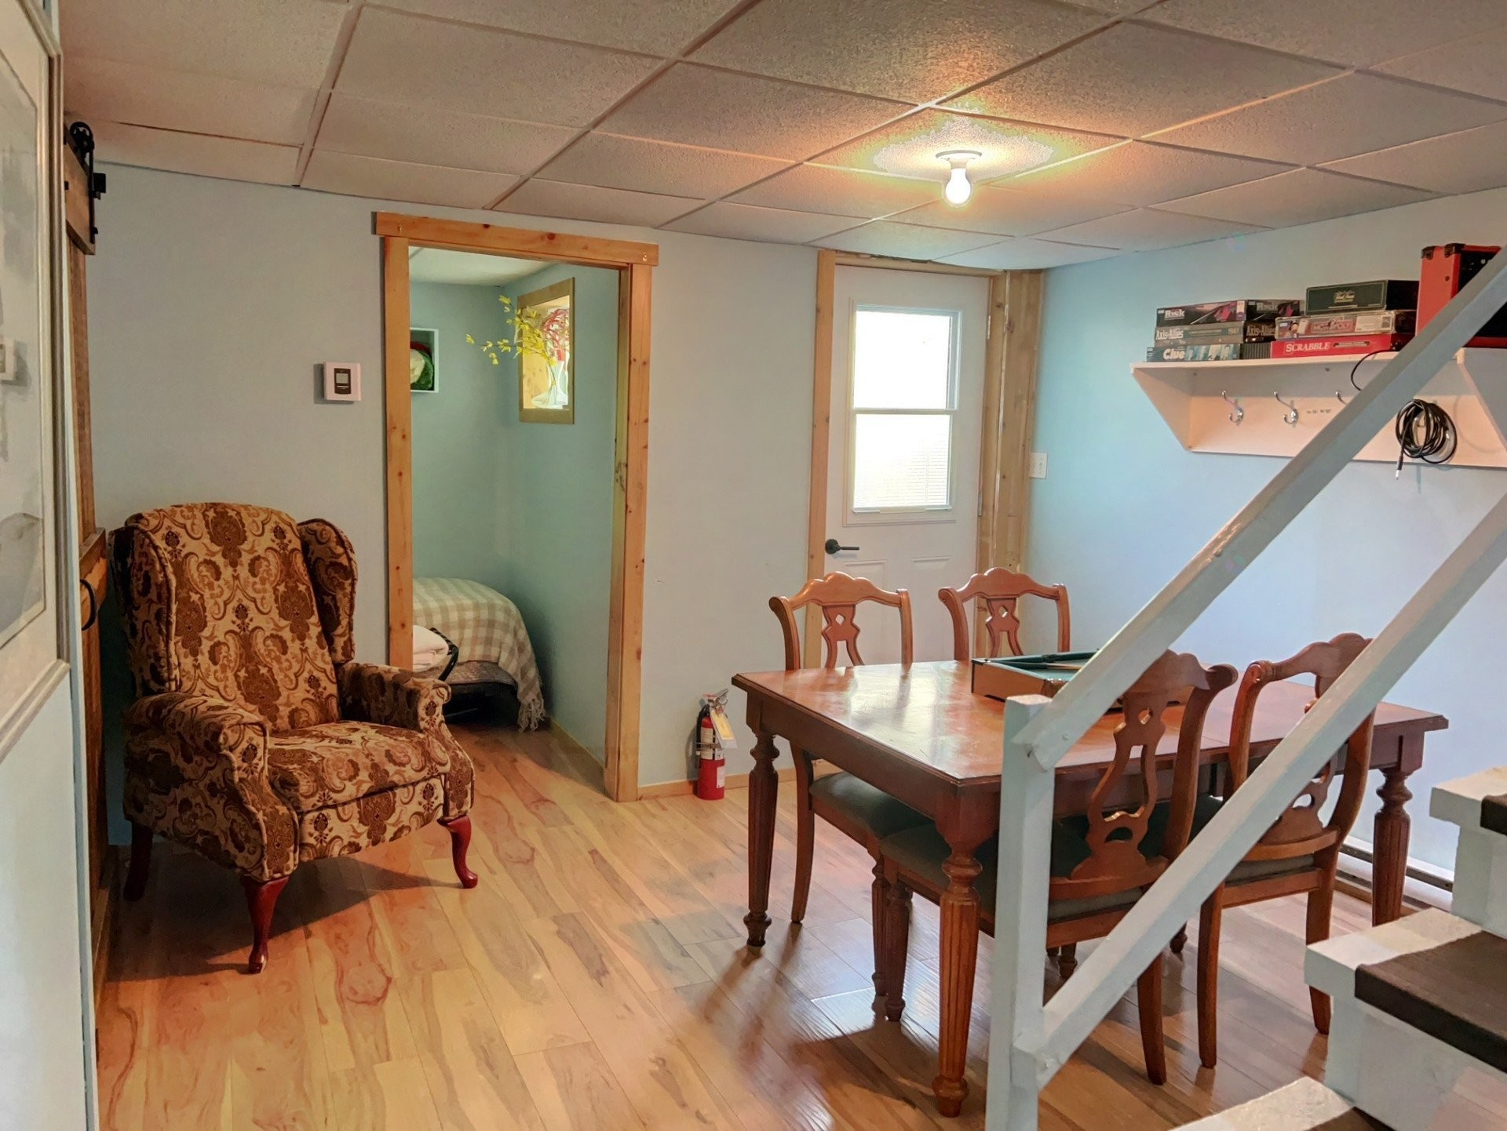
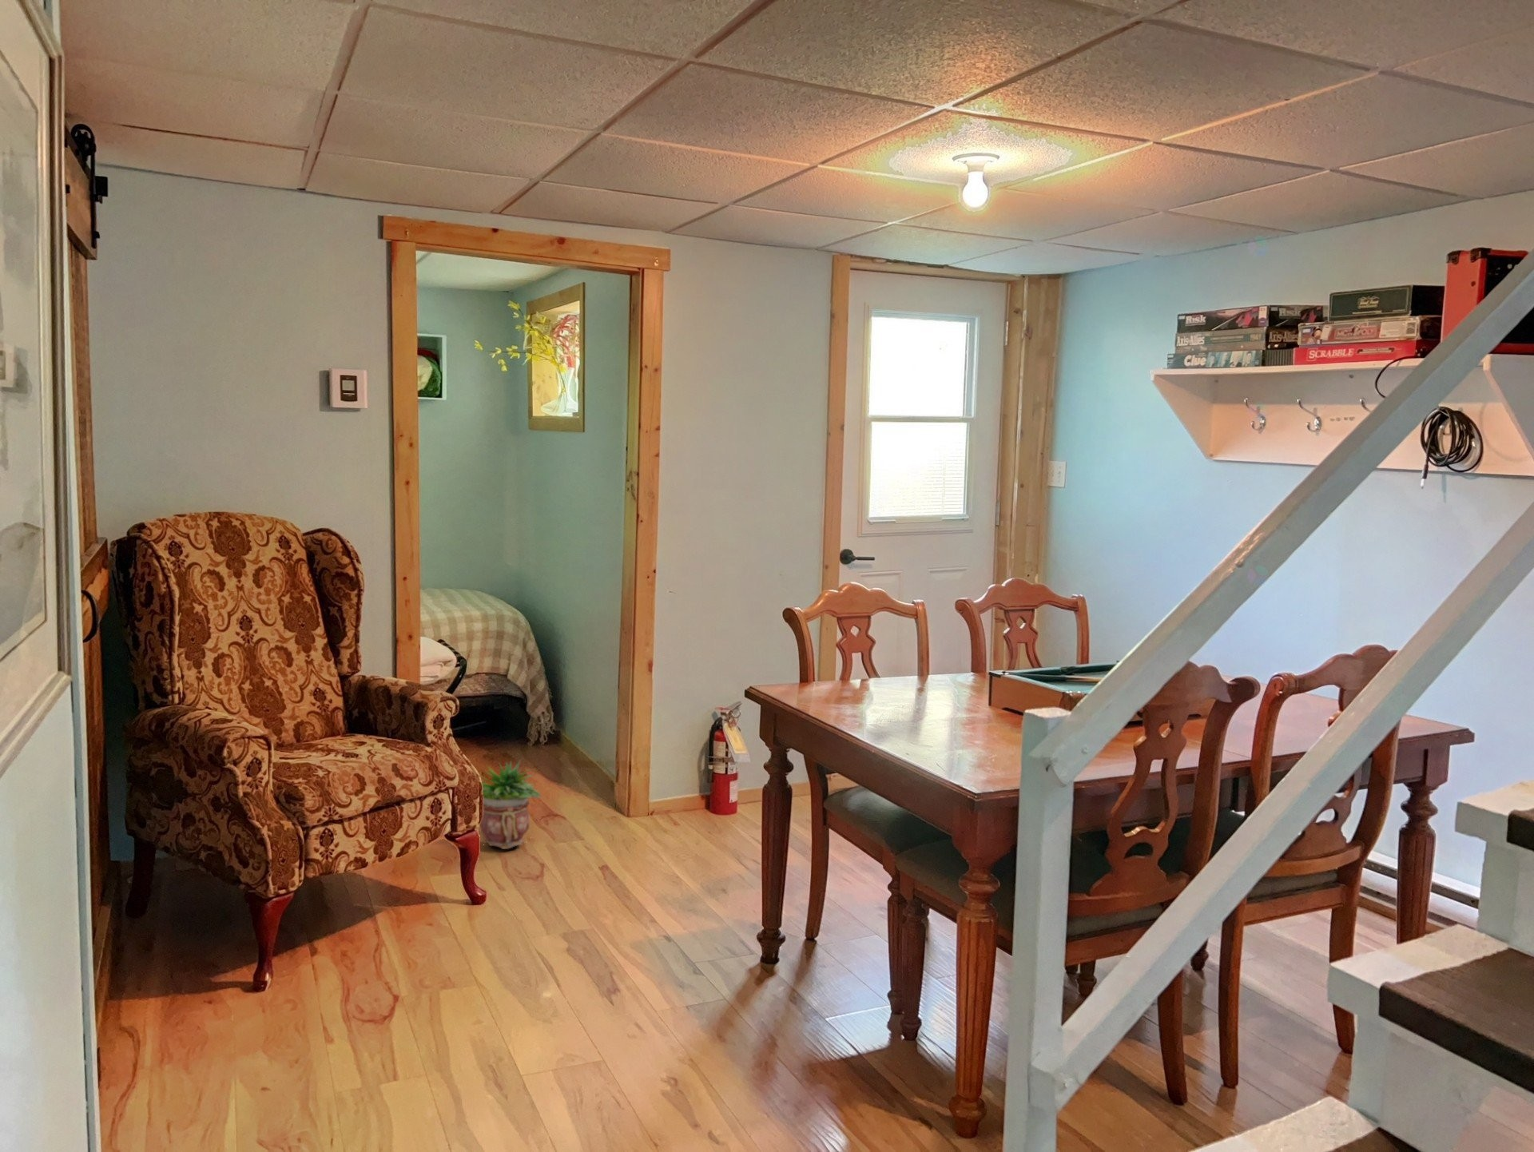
+ potted plant (504, 801)
